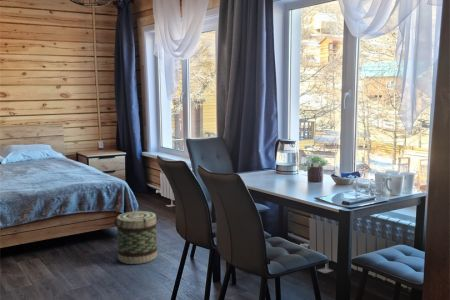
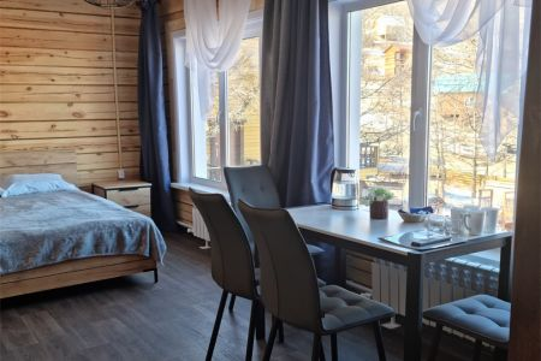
- basket (137, 235)
